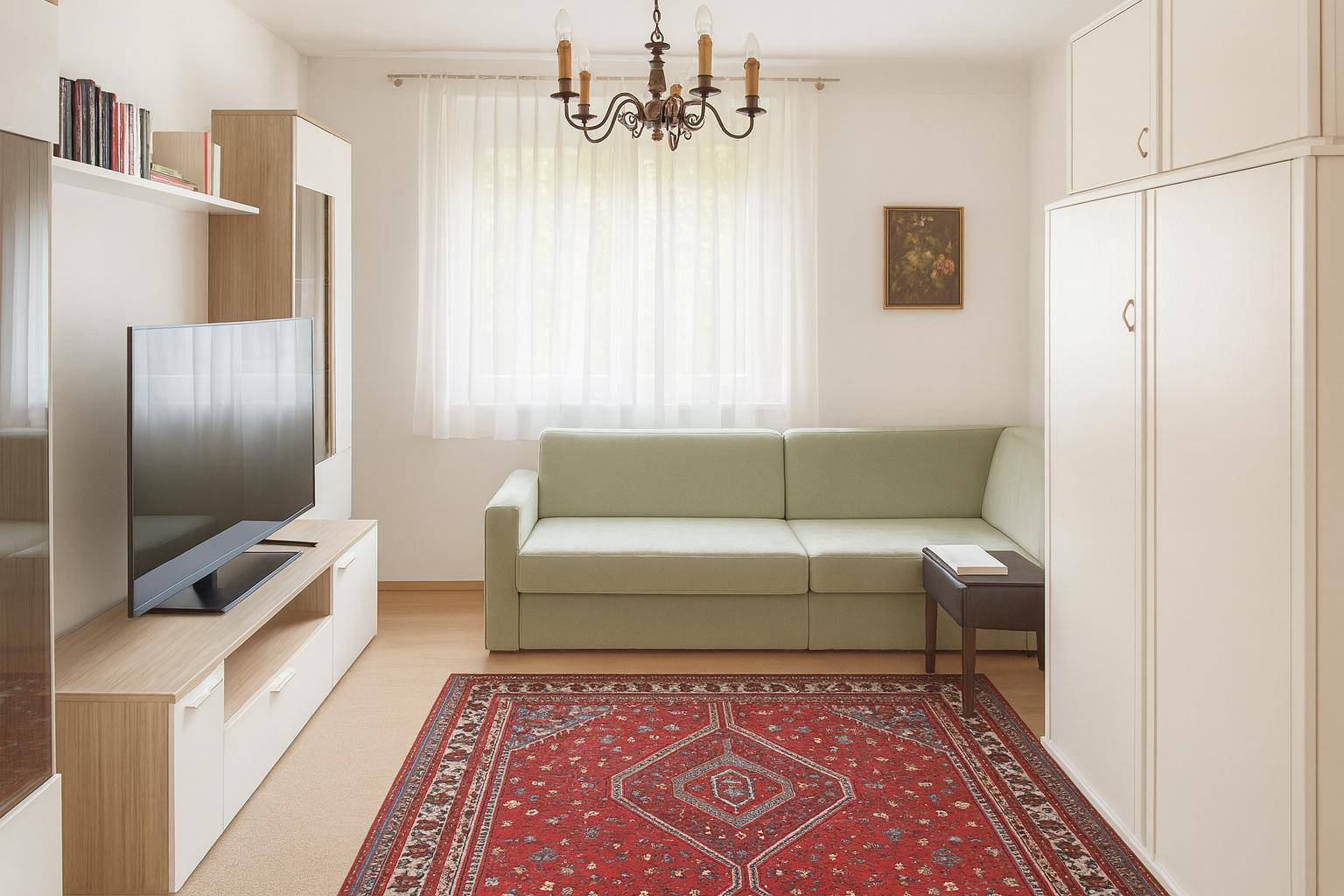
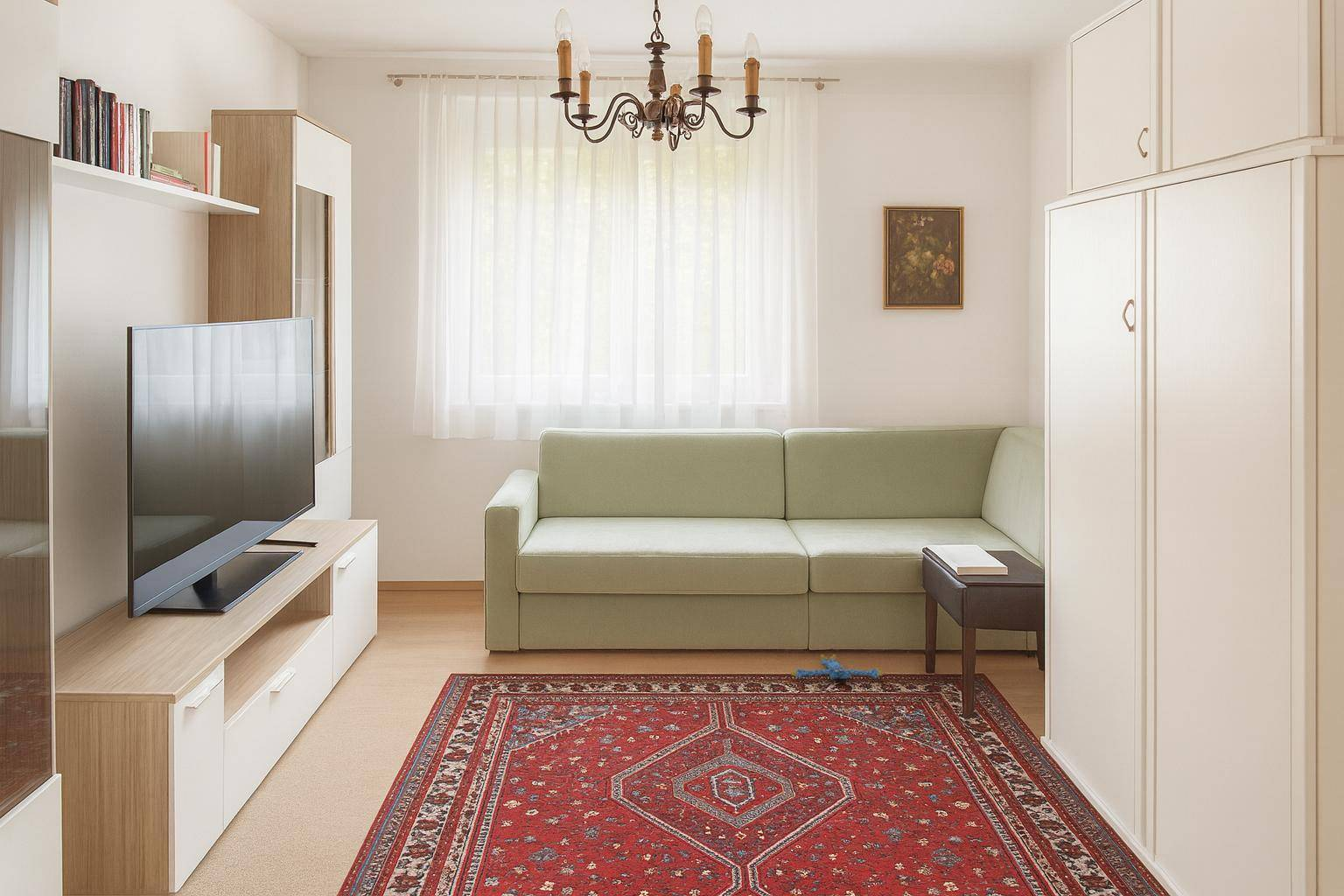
+ plush toy (834, 667)
